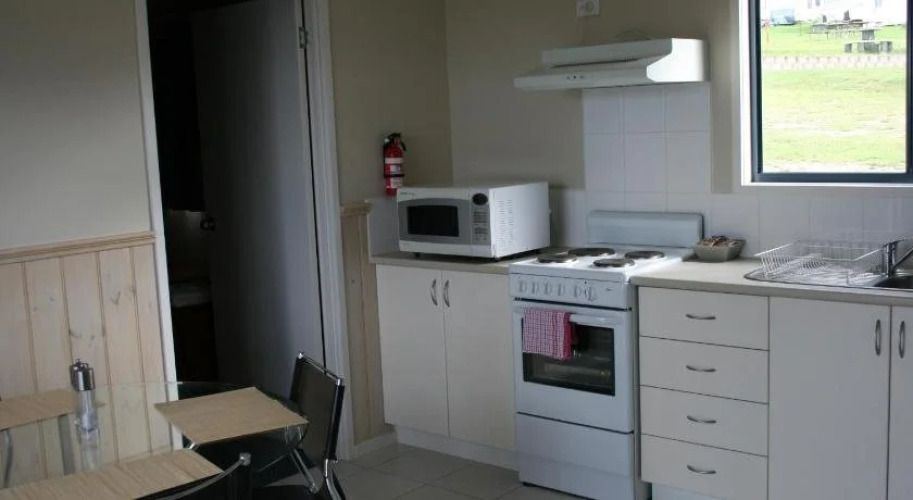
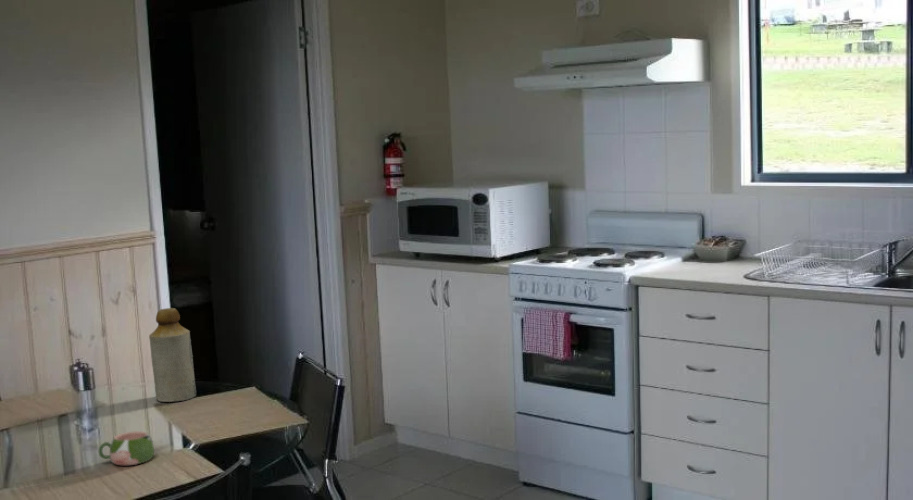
+ mug (126, 448)
+ bottle (172, 353)
